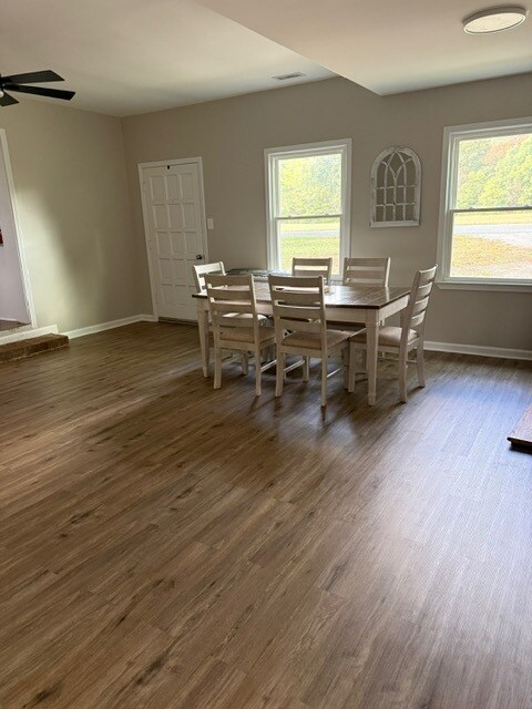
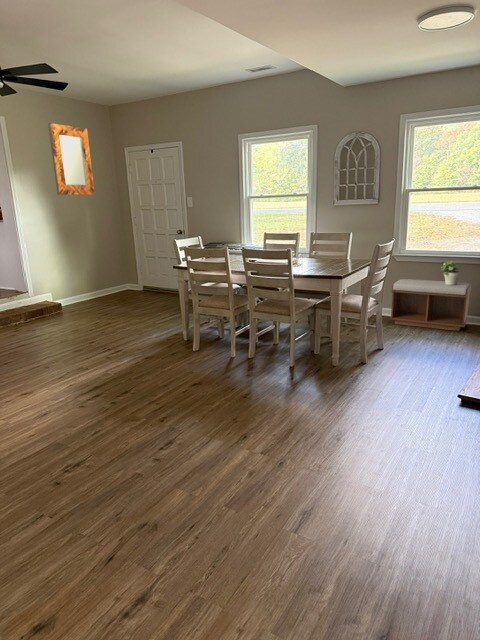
+ bench (429, 303)
+ home mirror (72, 160)
+ potted plant (448, 271)
